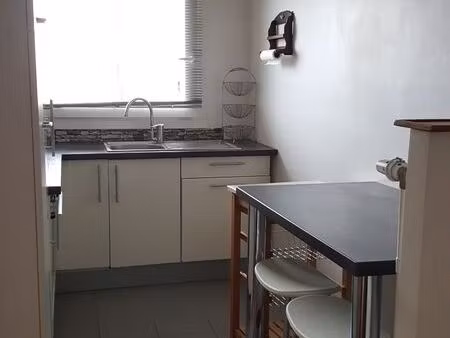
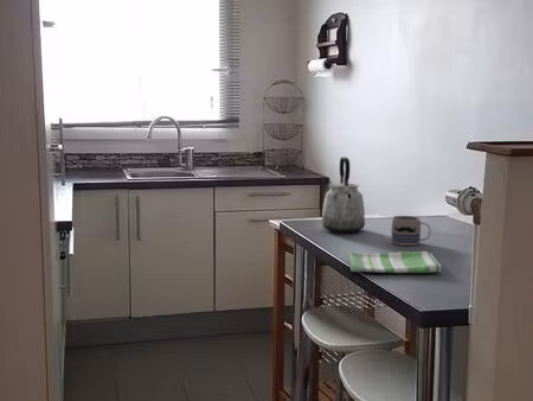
+ kettle (345, 195)
+ mug (410, 230)
+ dish towel (392, 261)
